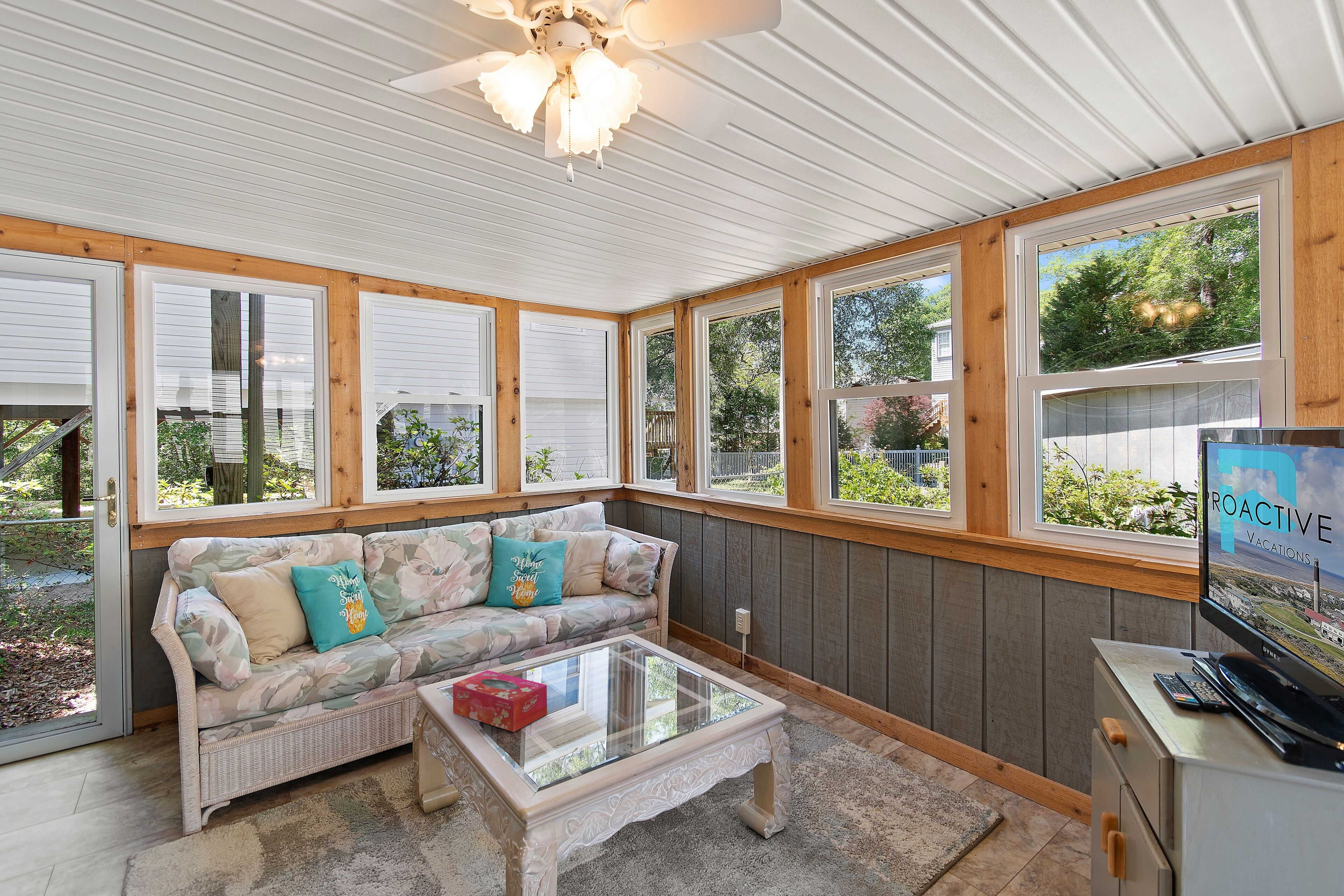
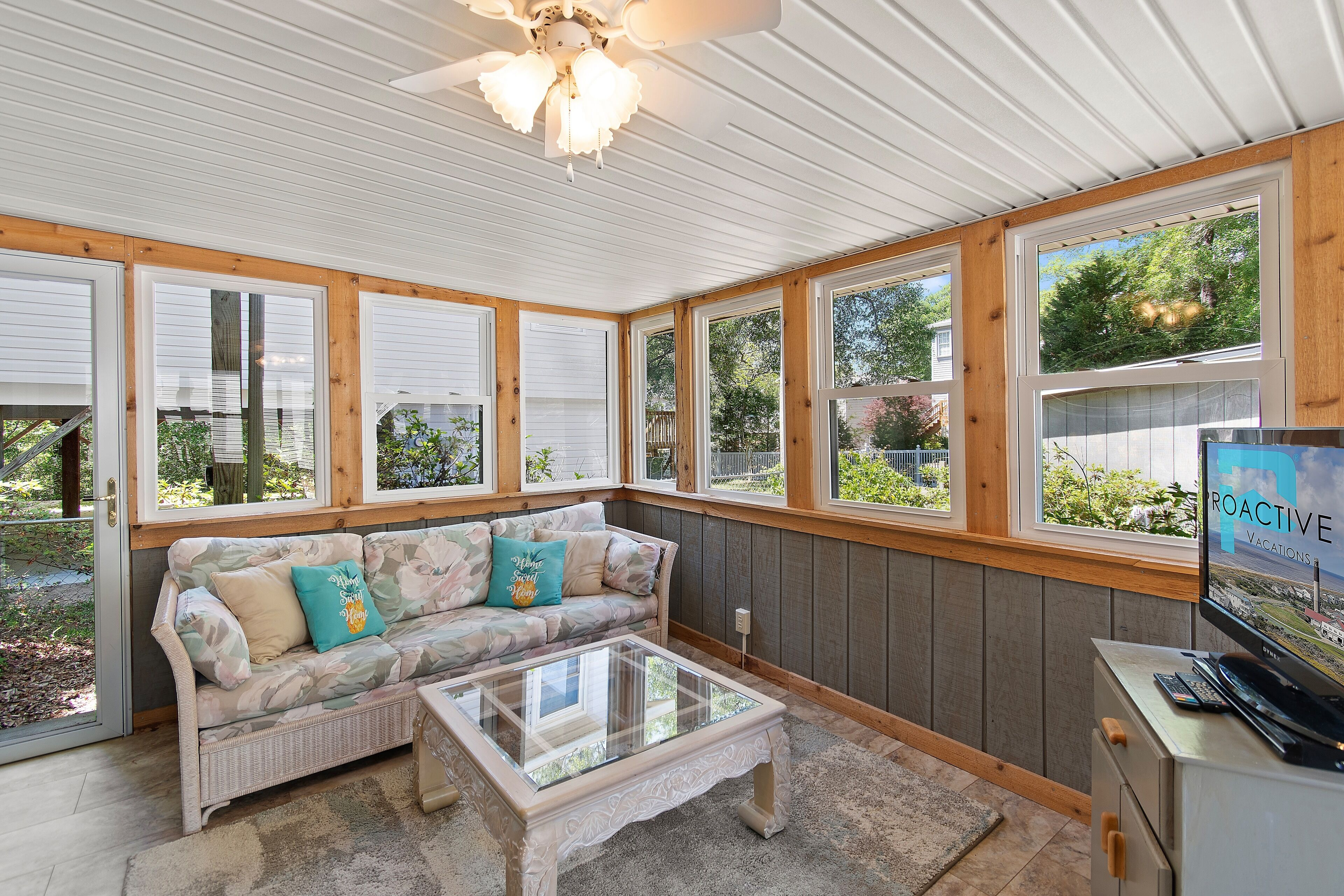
- tissue box (499, 699)
